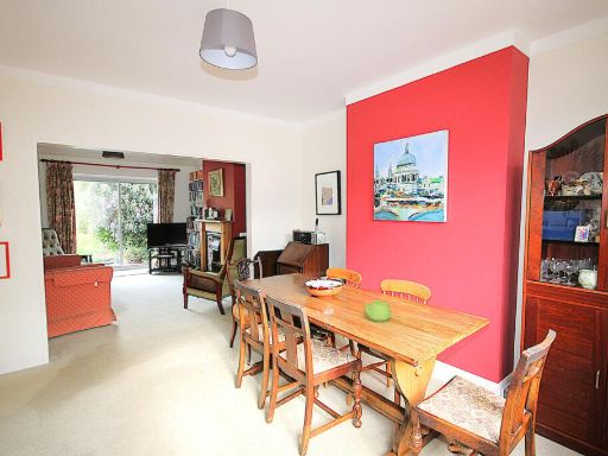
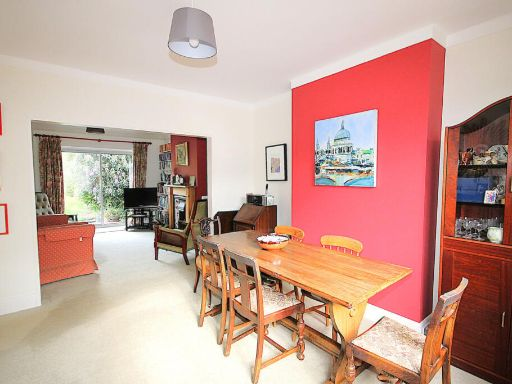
- teapot (376, 309)
